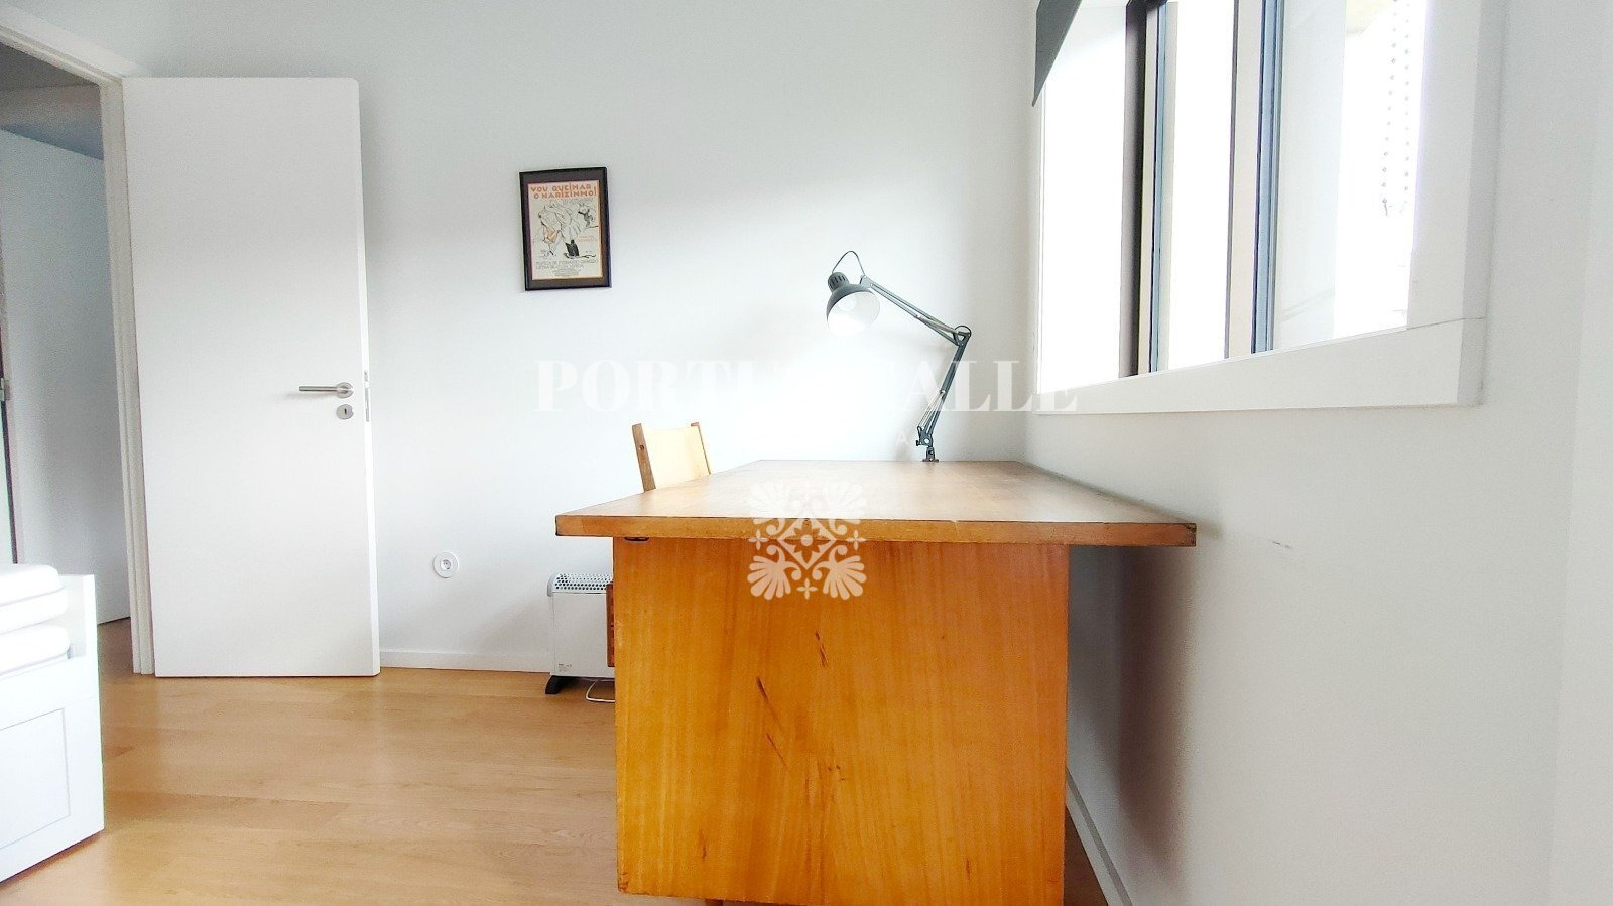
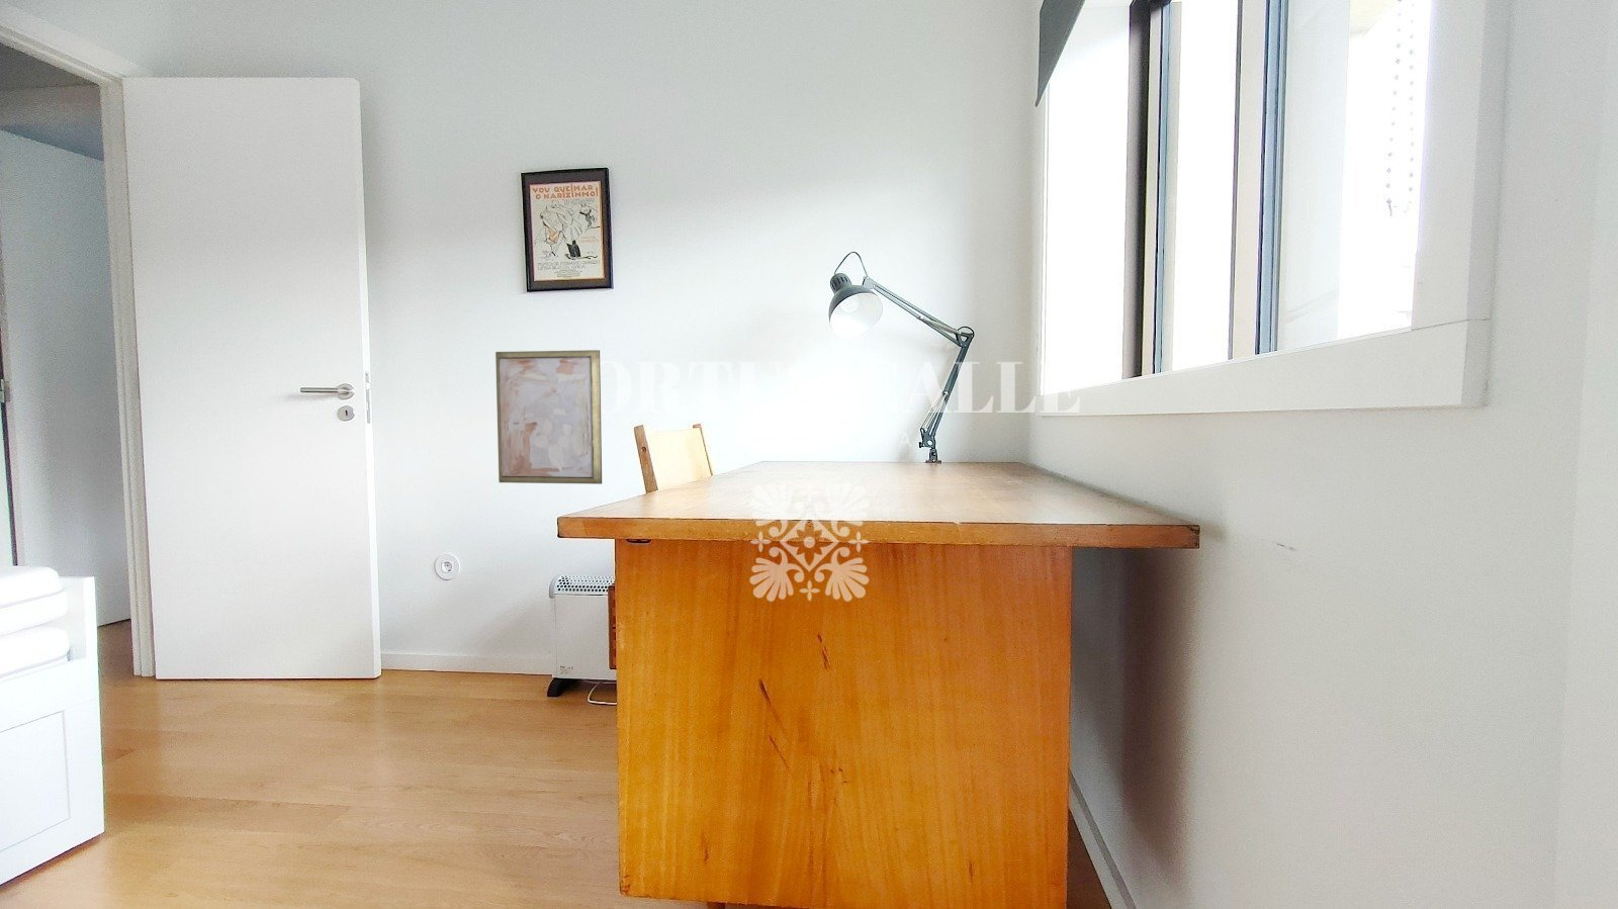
+ wall art (547, 417)
